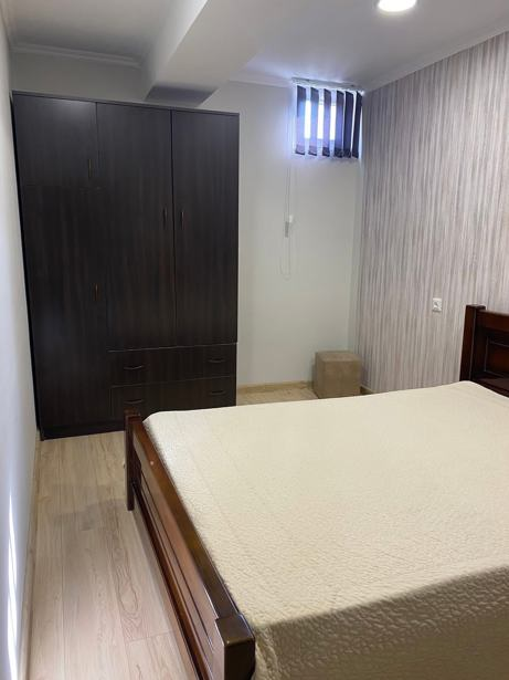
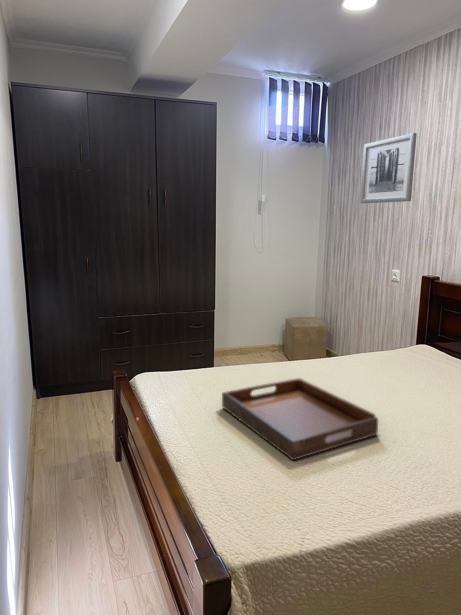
+ serving tray (296, 412)
+ wall art (386, 171)
